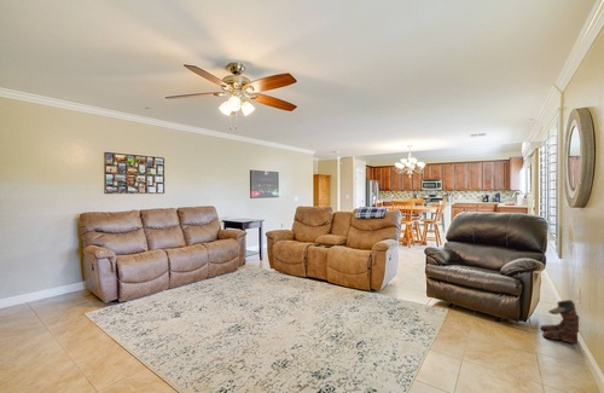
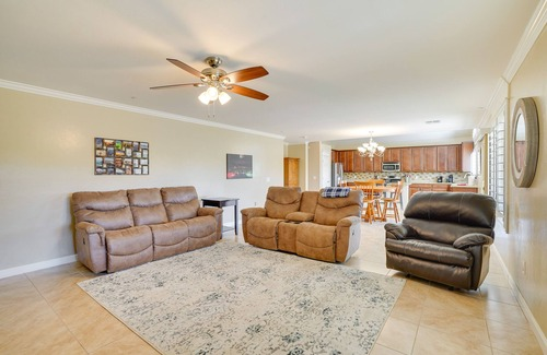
- boots (562, 317)
